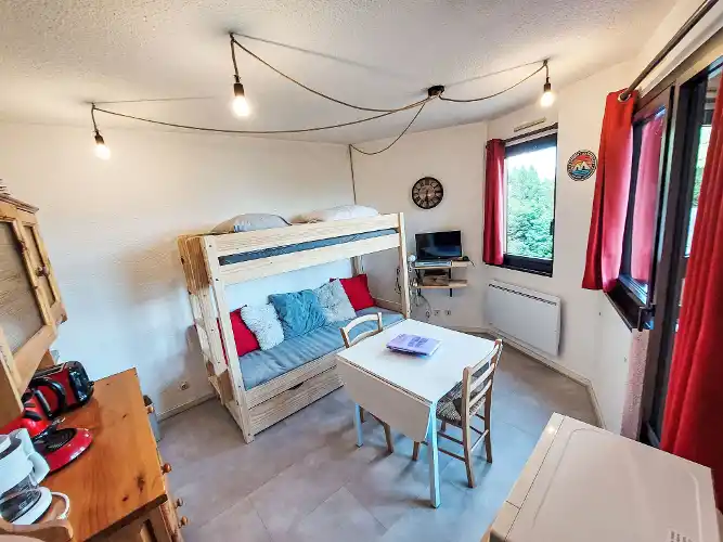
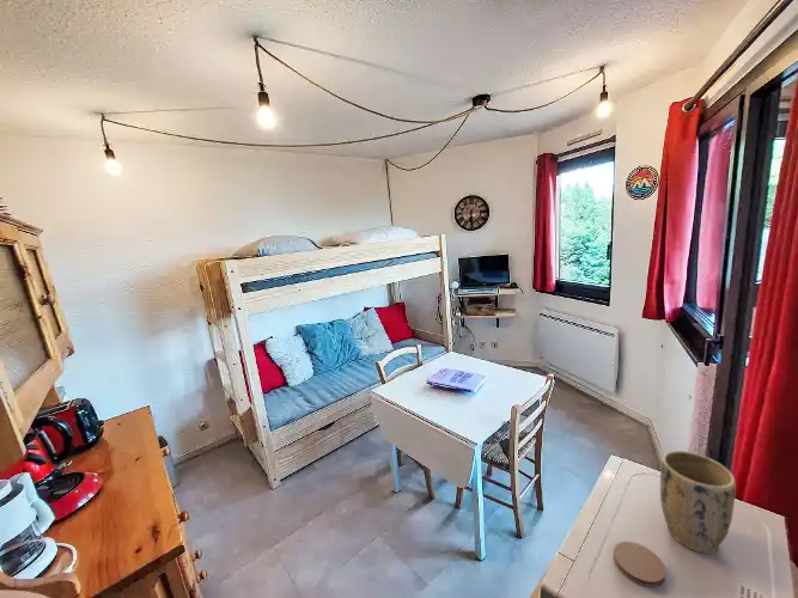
+ coaster (638, 562)
+ plant pot (694, 501)
